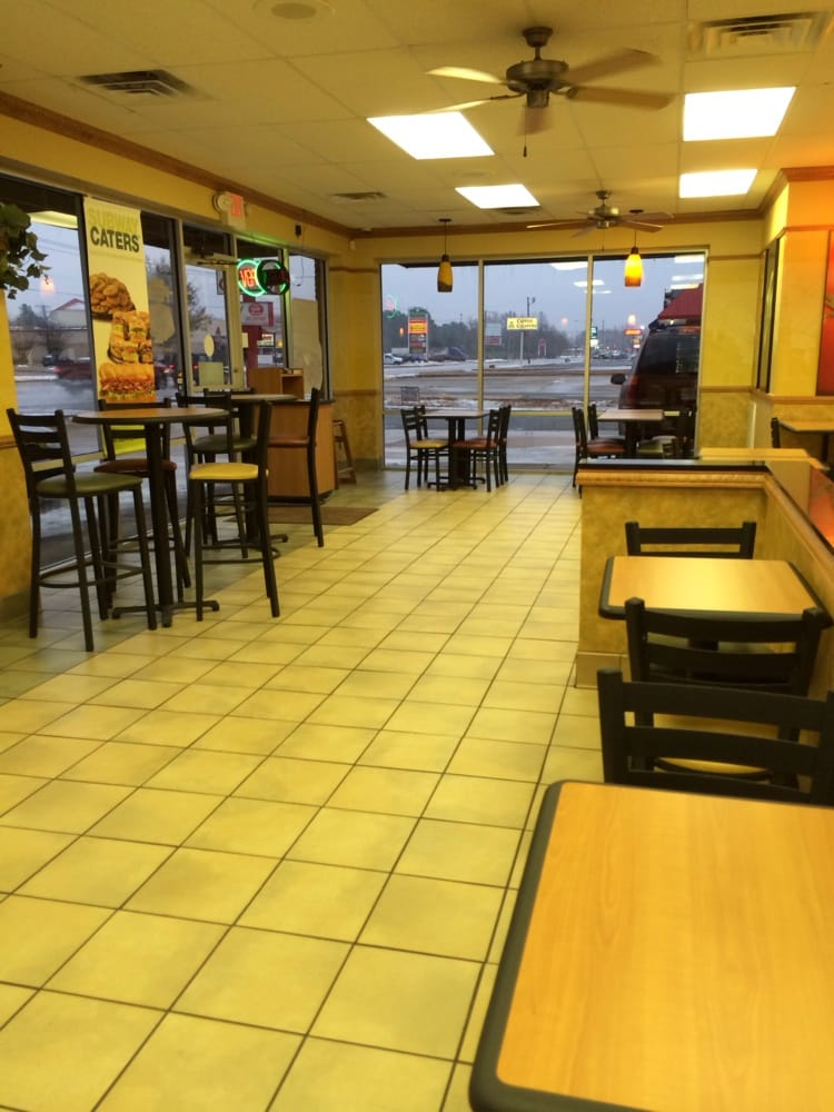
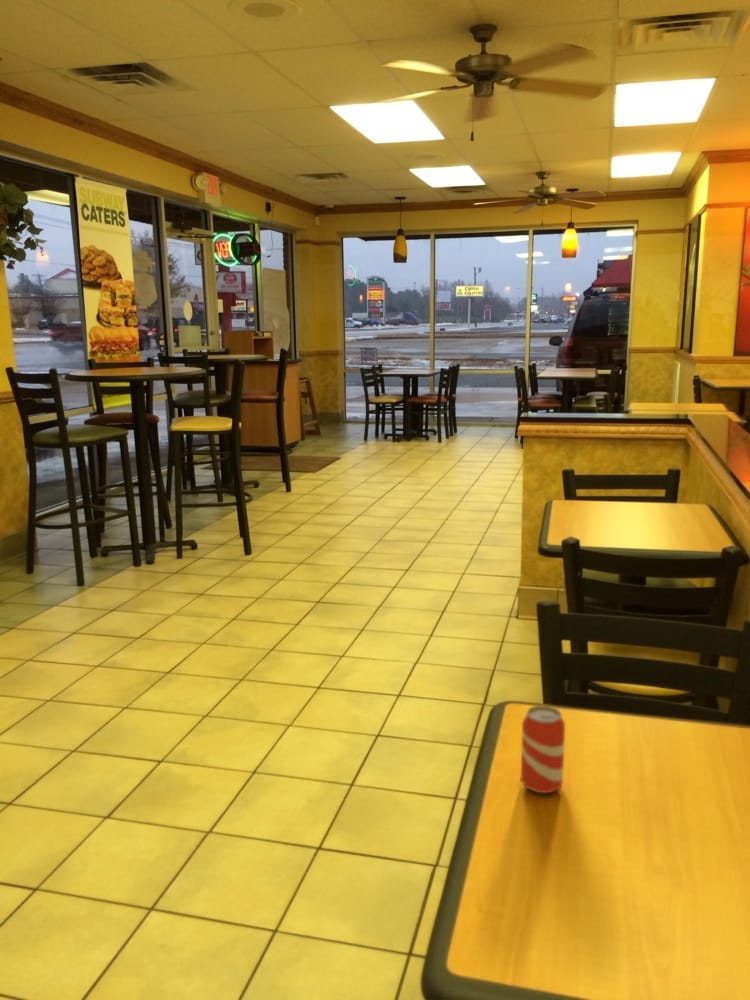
+ beverage can (542, 749)
